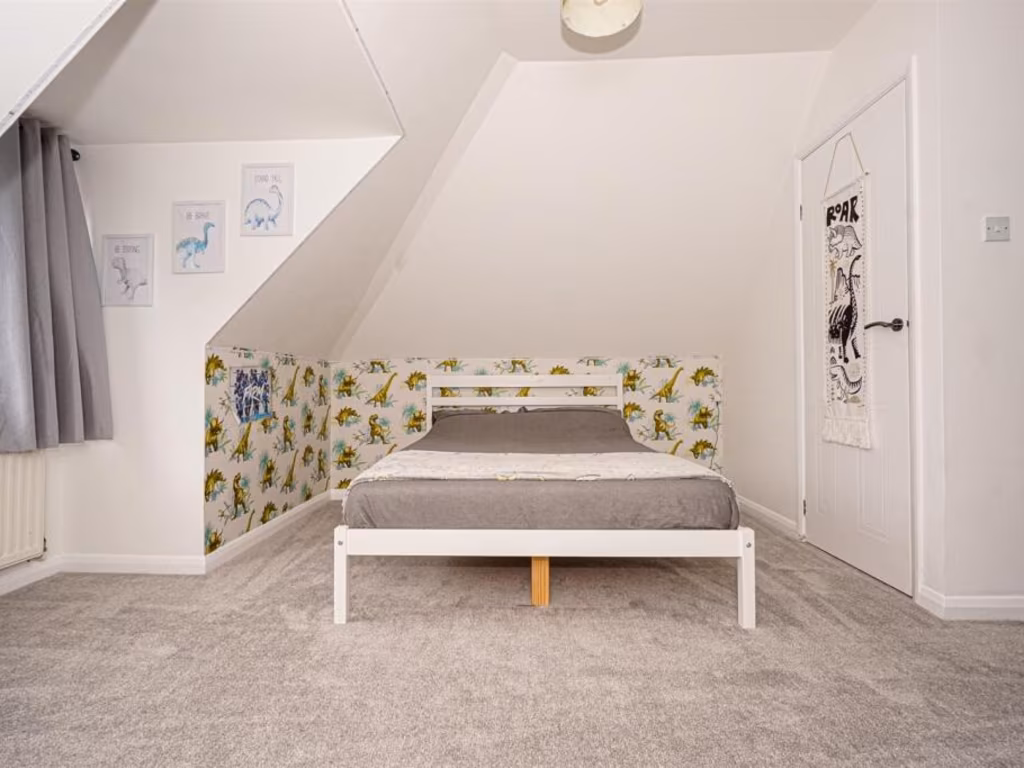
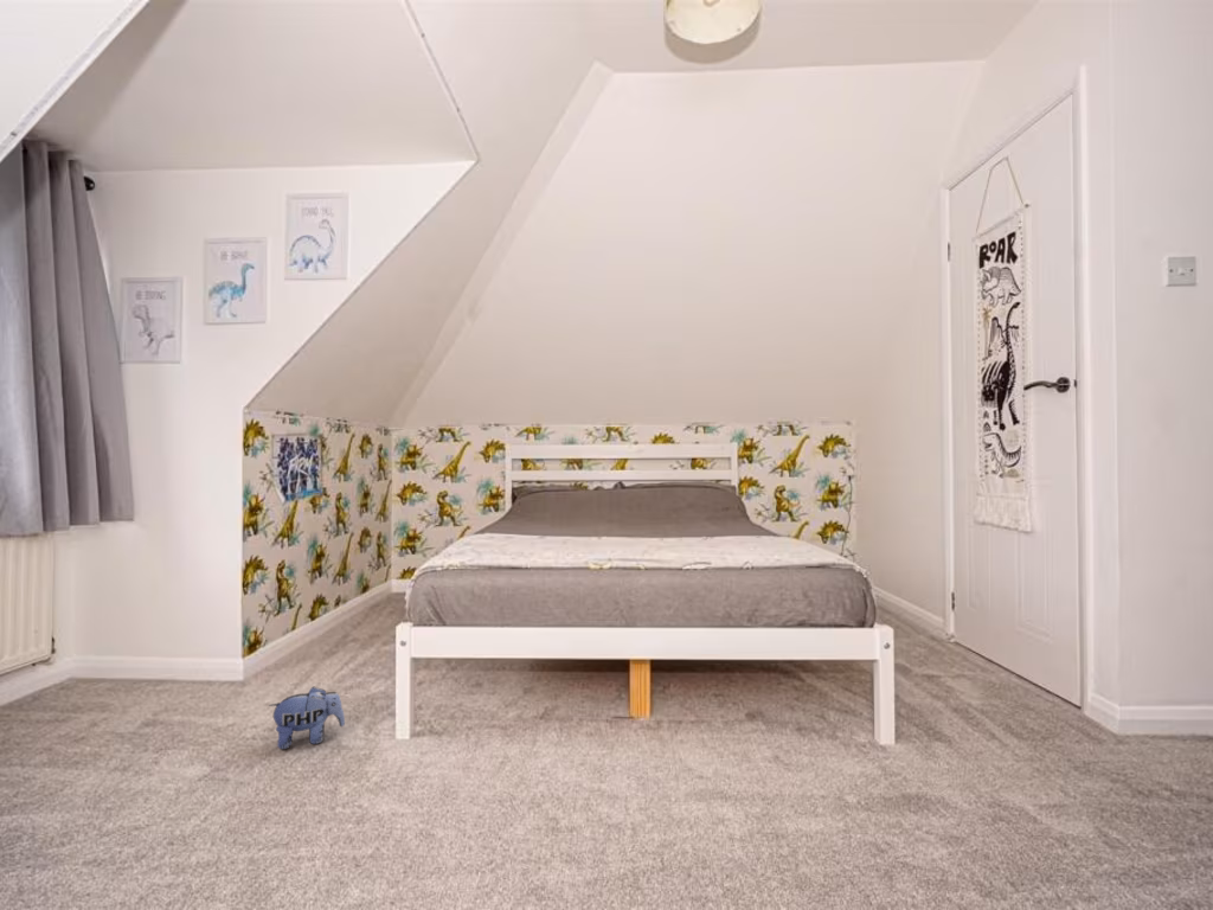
+ plush toy (307, 716)
